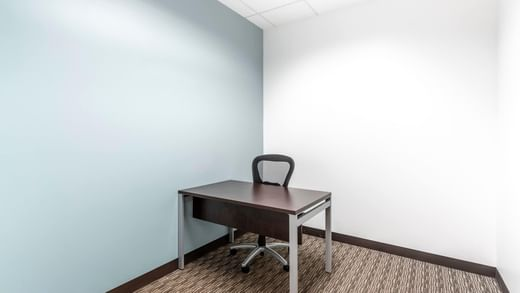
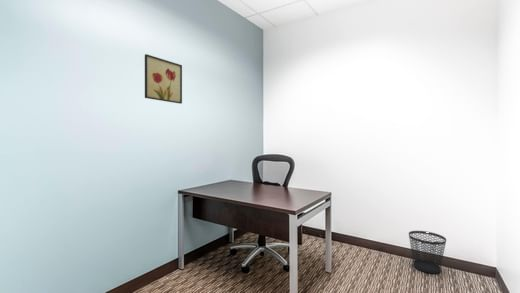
+ wastebasket (426, 252)
+ wall art (163, 80)
